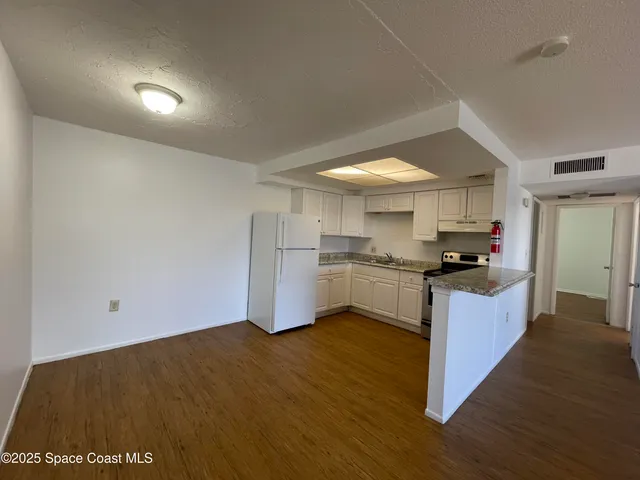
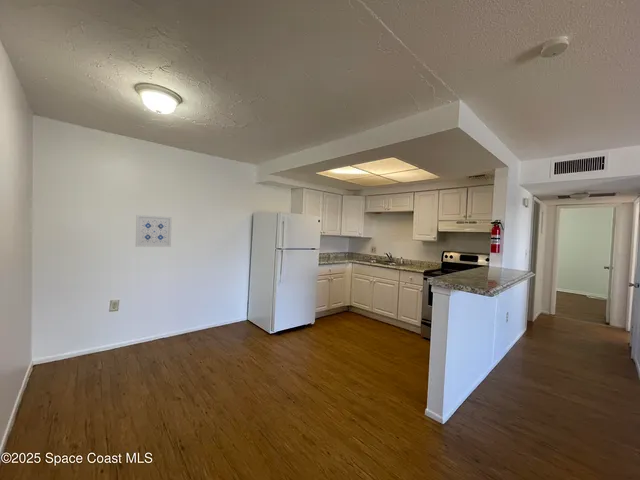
+ wall art (154, 231)
